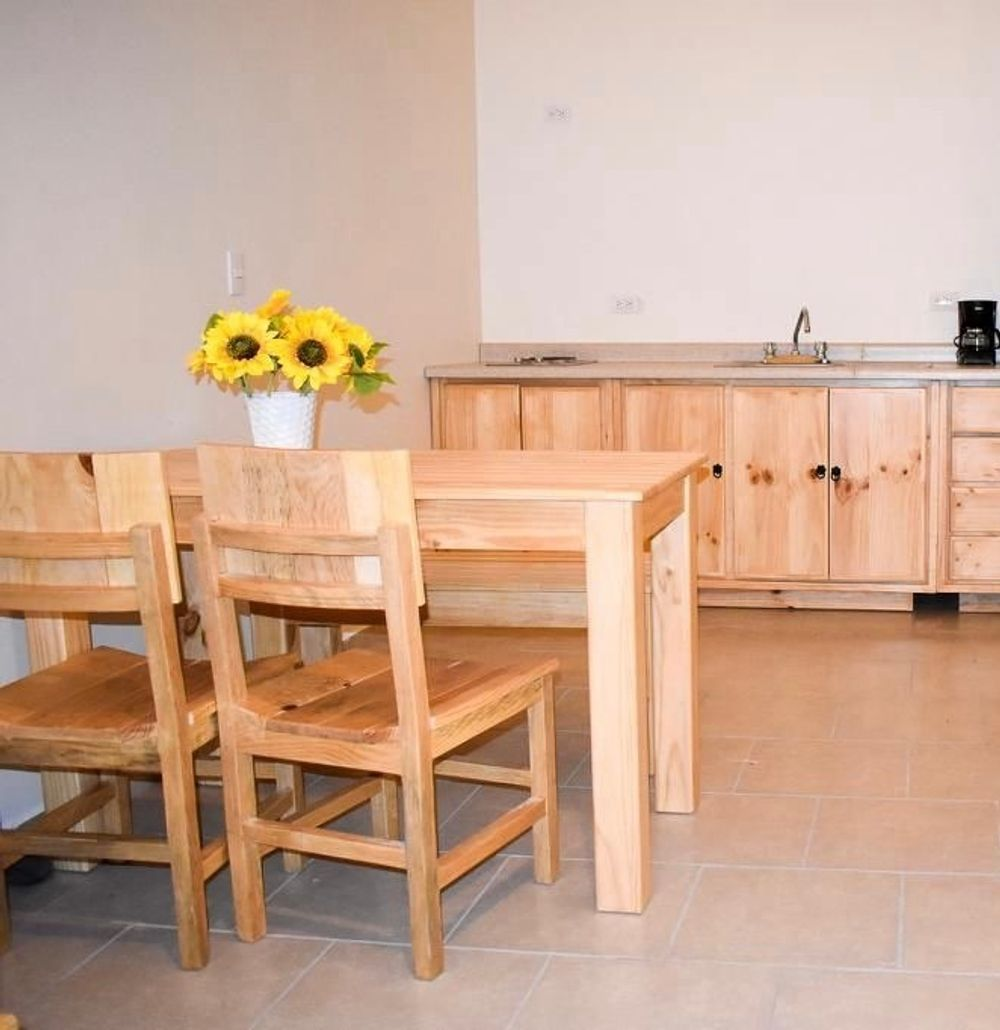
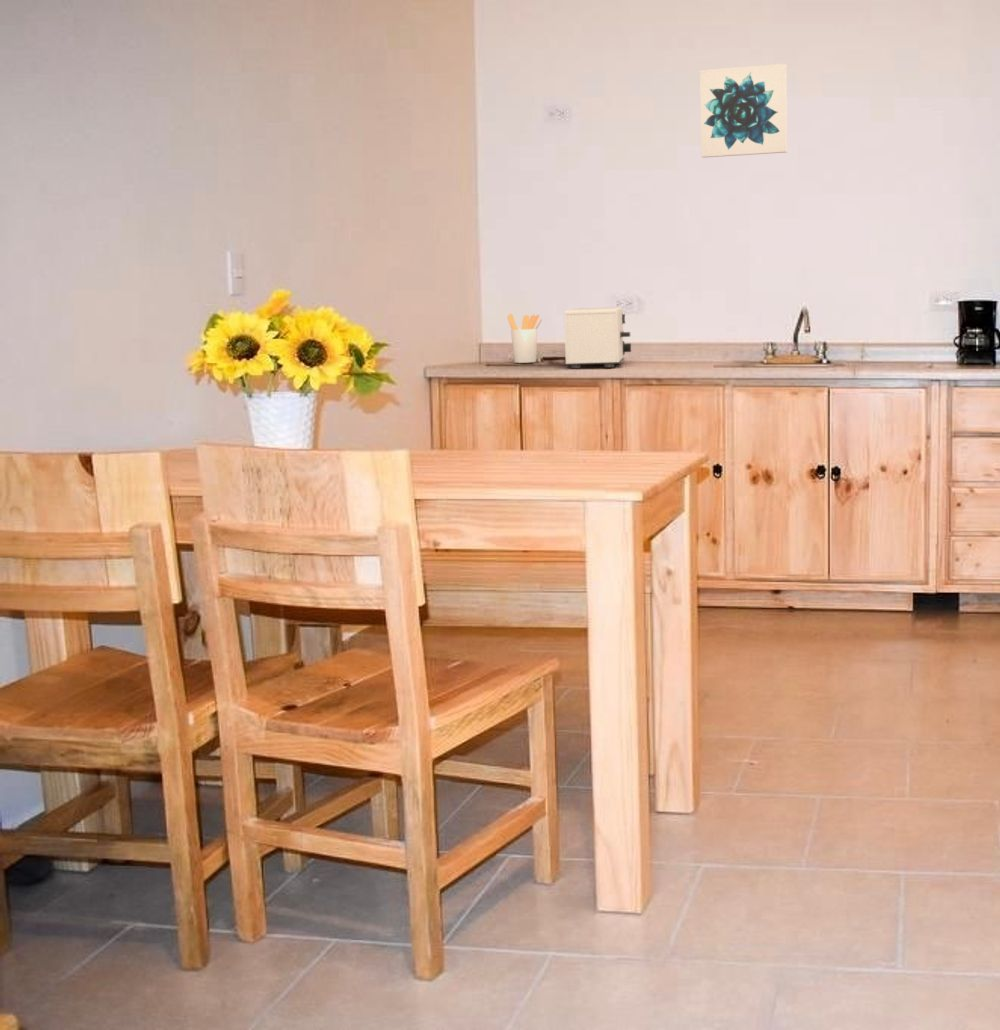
+ toaster (598, 336)
+ utensil holder (526, 337)
+ wall art (743, 111)
